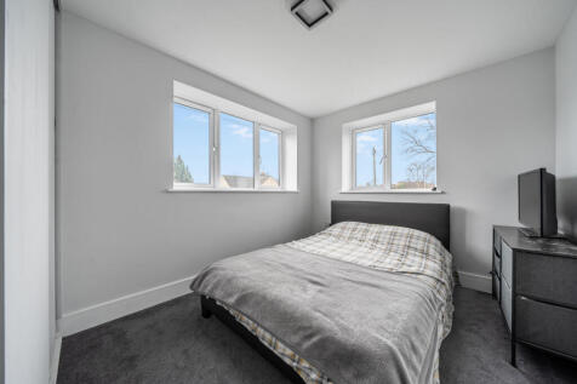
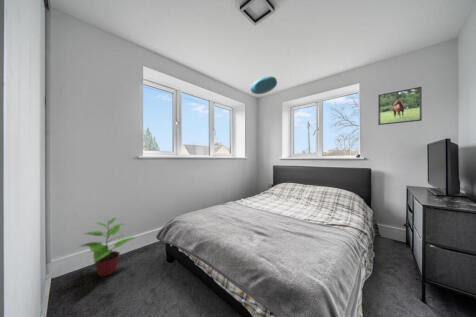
+ potted plant (108, 242)
+ ceiling light (263, 86)
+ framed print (398, 107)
